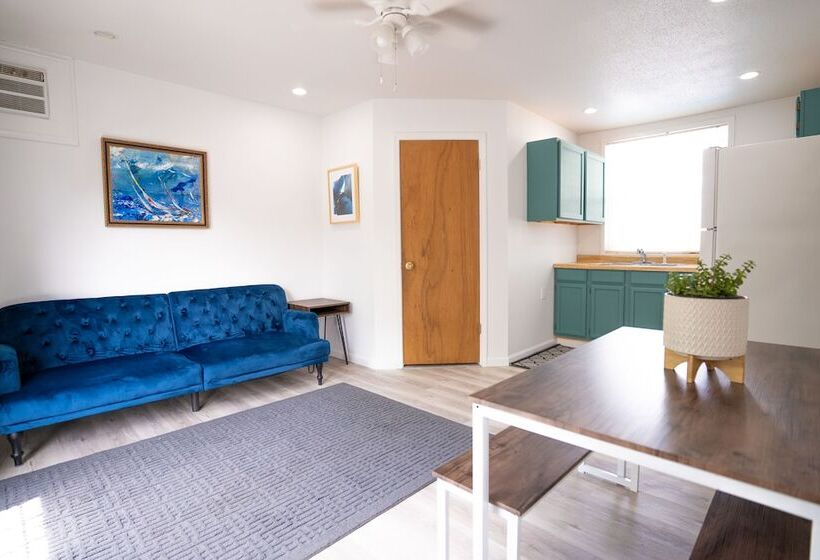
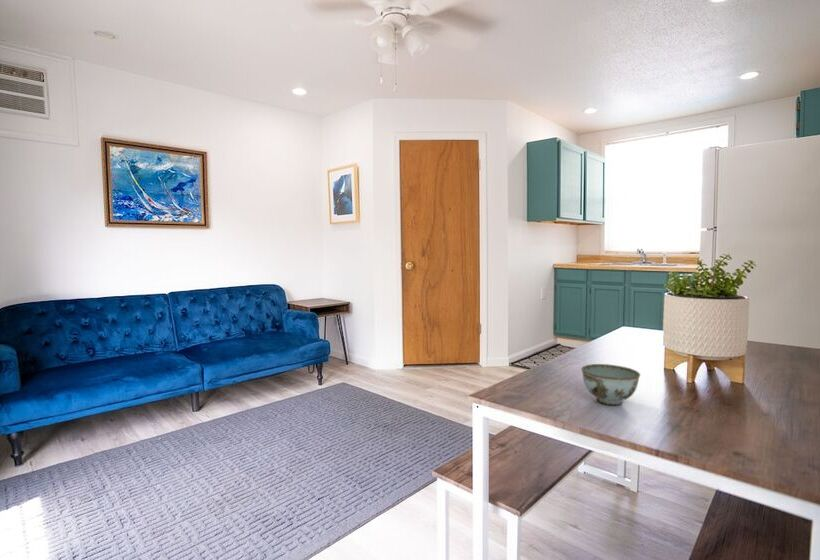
+ bowl (609, 385)
